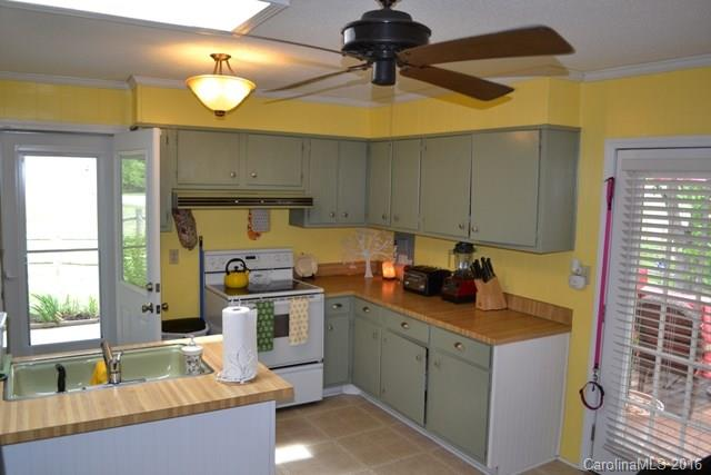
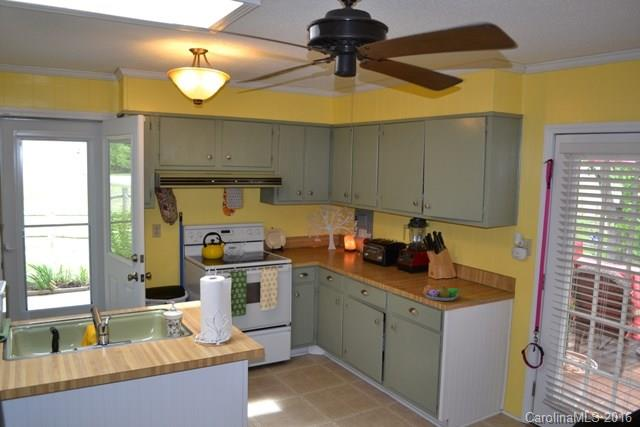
+ fruit bowl (441, 290)
